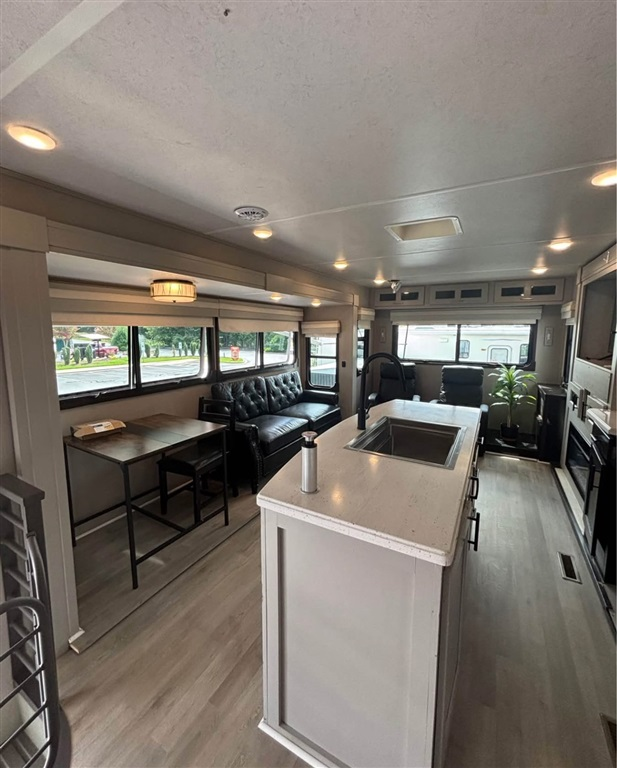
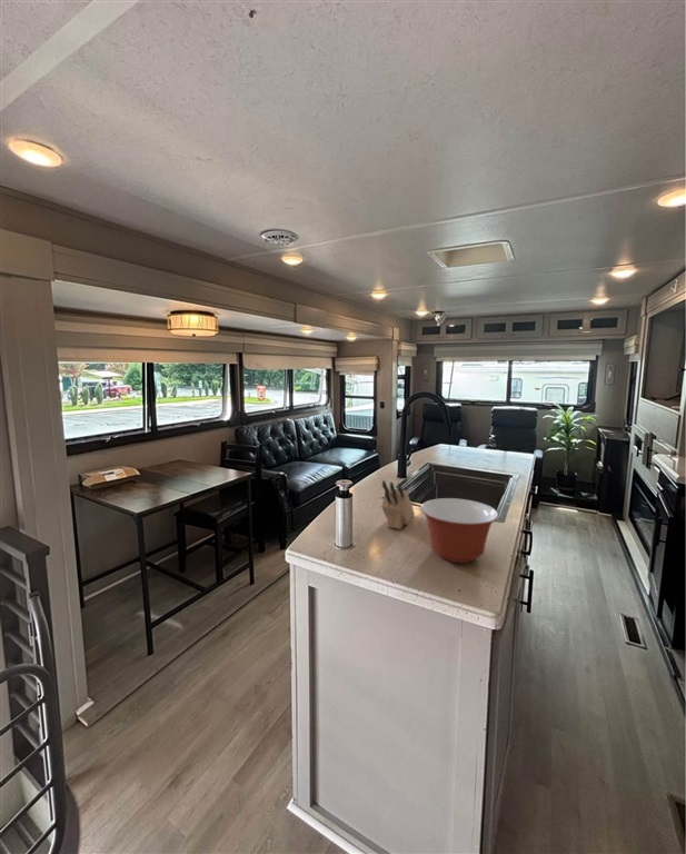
+ mixing bowl (457, 532)
+ knife block (397, 499)
